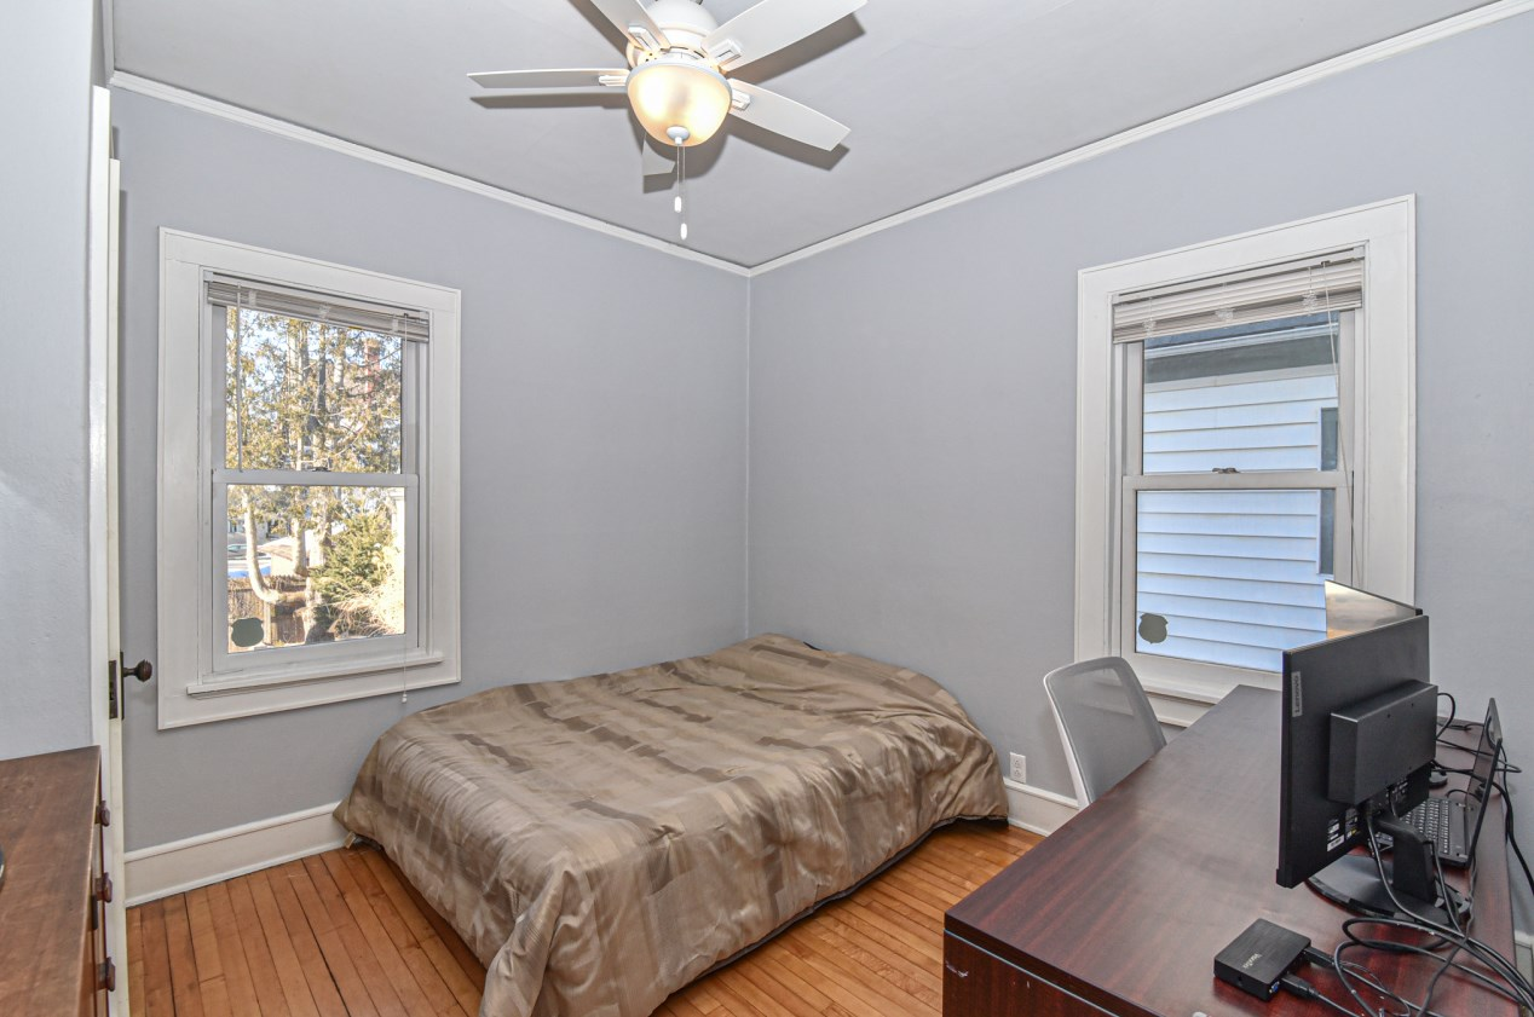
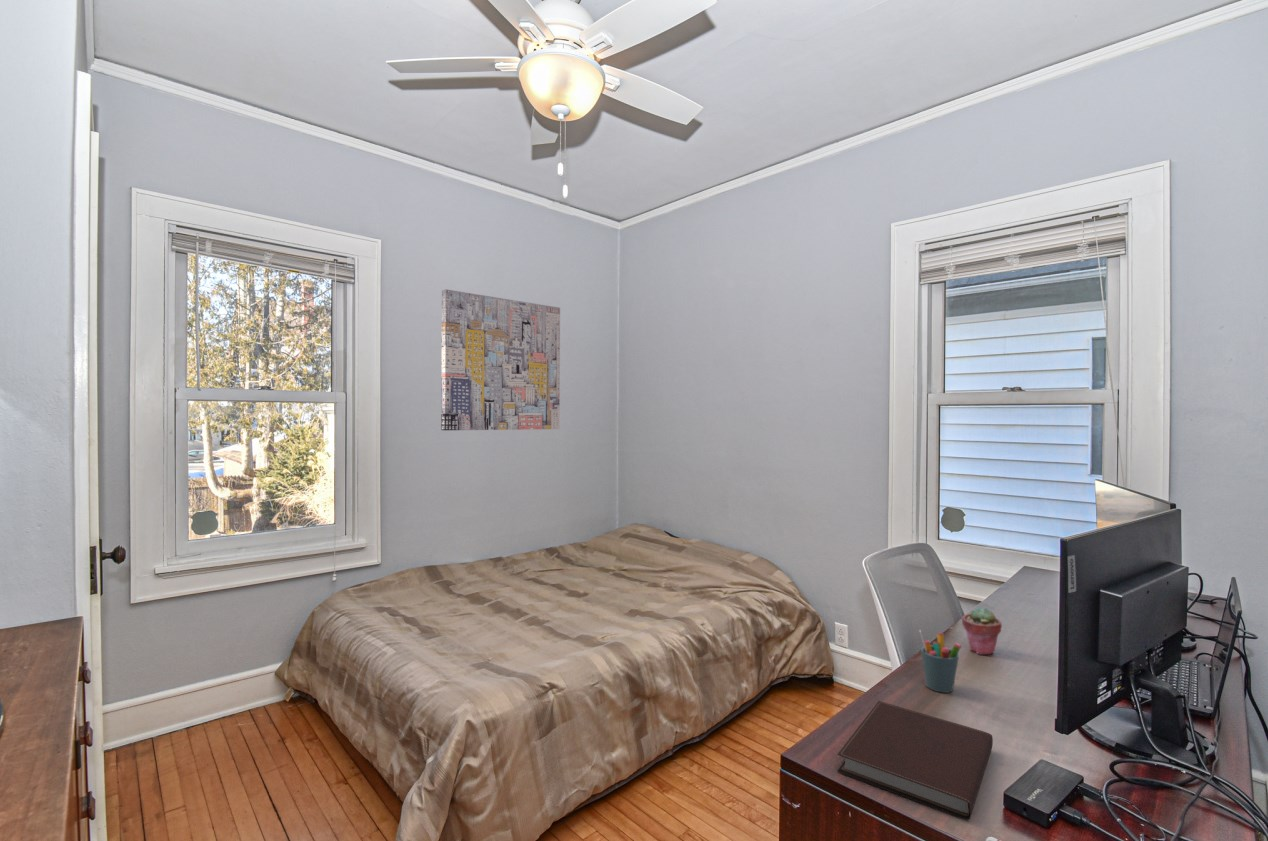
+ wall art (504, 364)
+ potted succulent (981, 628)
+ notebook (917, 752)
+ pen holder (939, 659)
